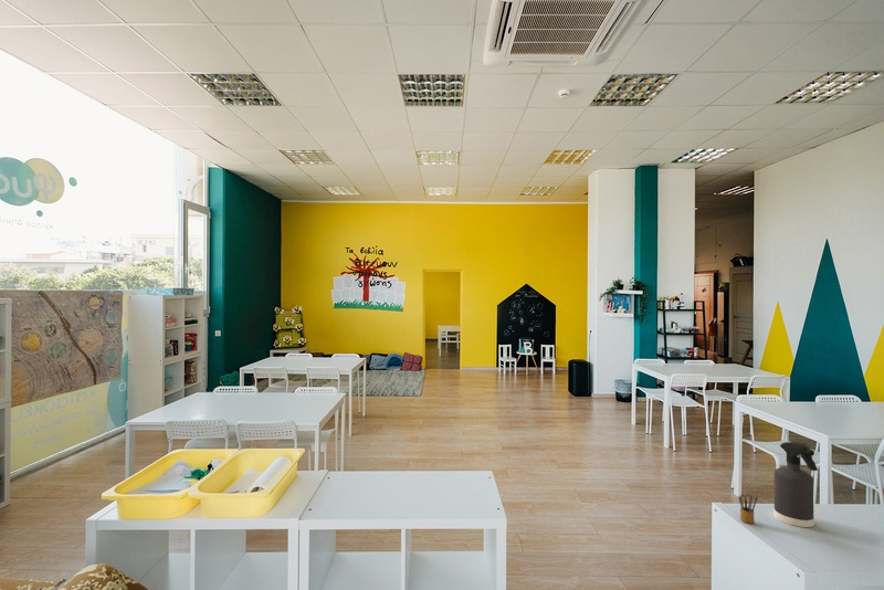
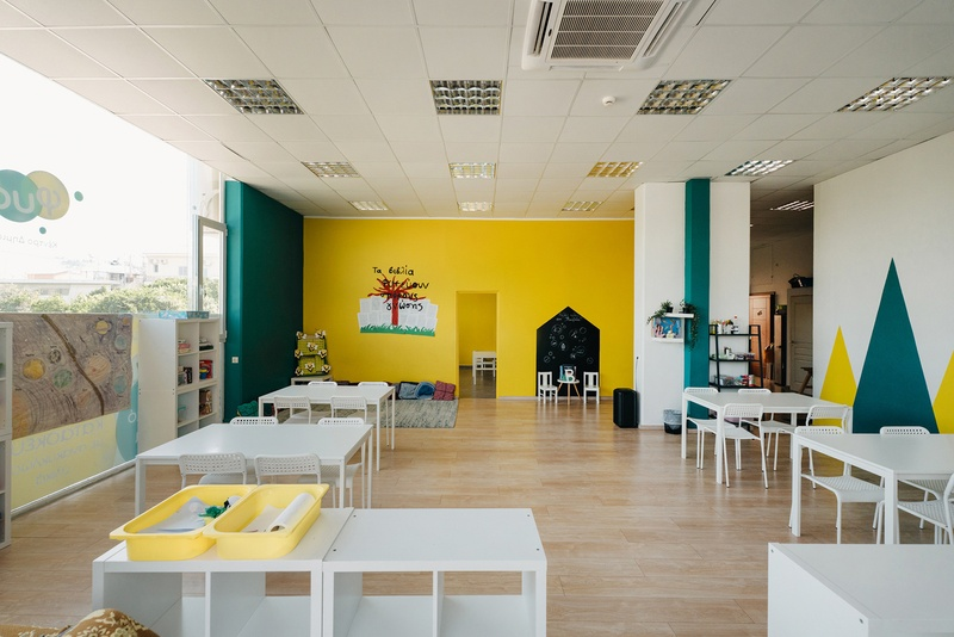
- pencil box (747, 507)
- spray bottle (796, 481)
